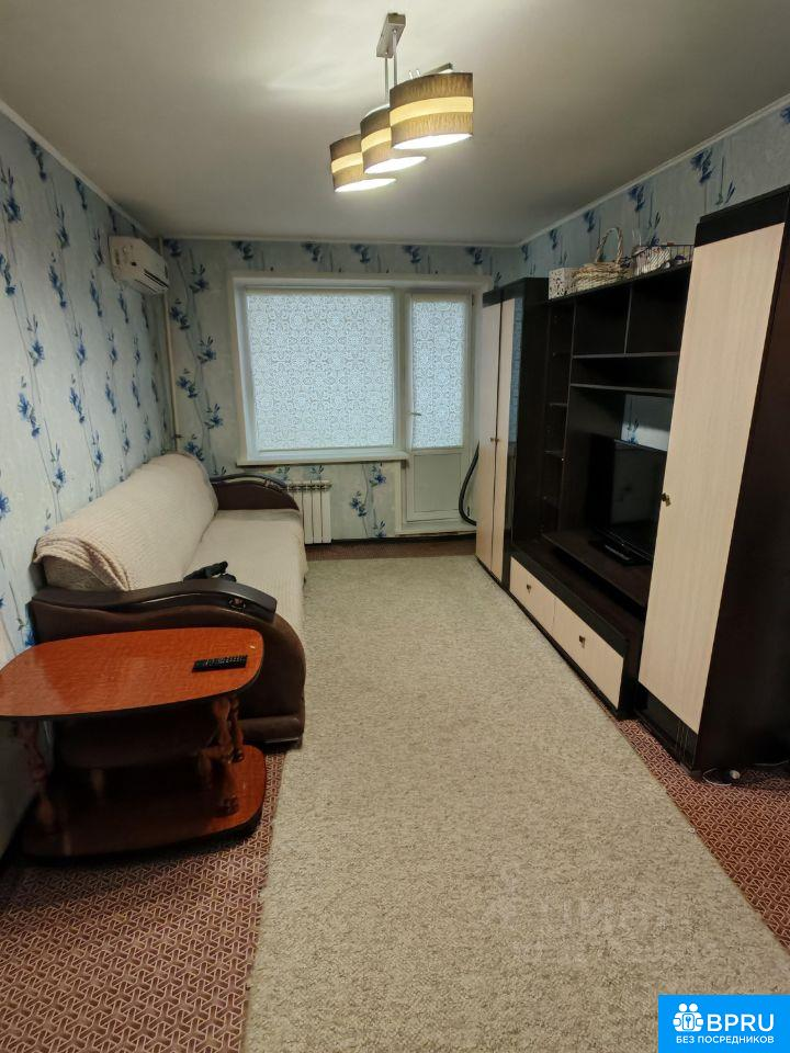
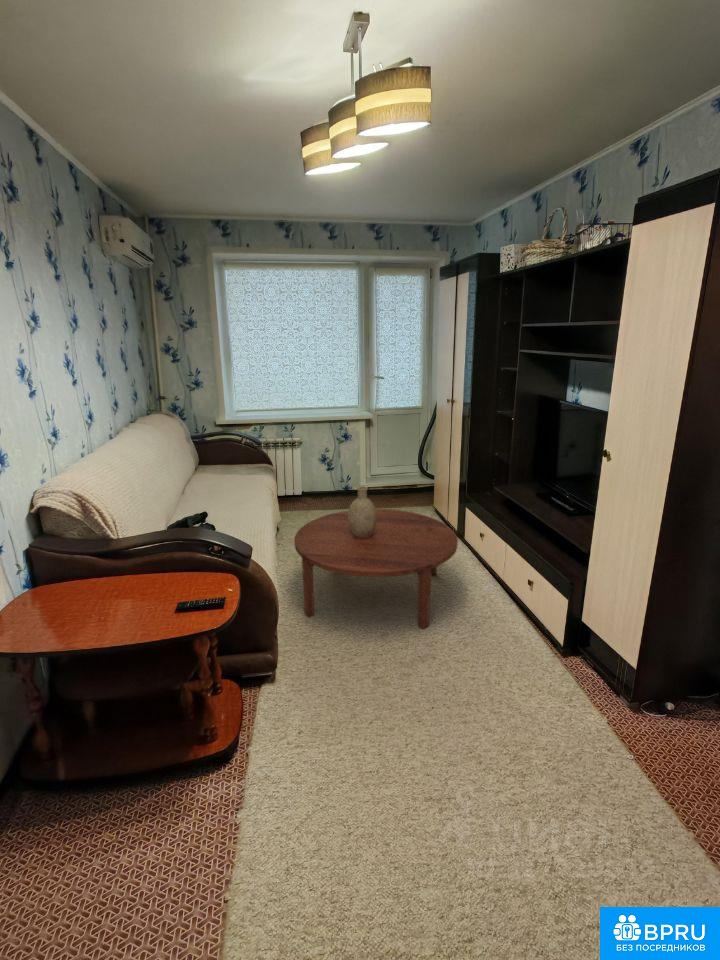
+ coffee table (375, 564)
+ decorative vase (362, 511)
